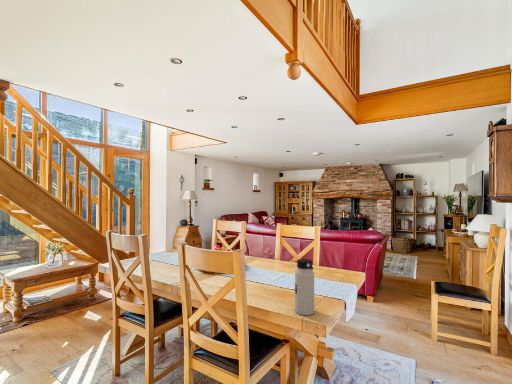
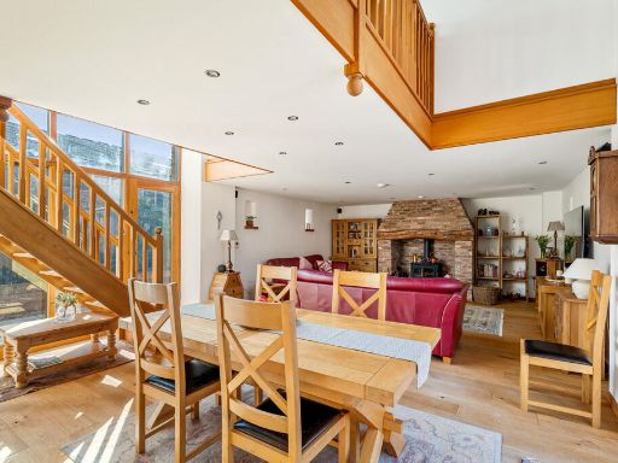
- water bottle (304, 285)
